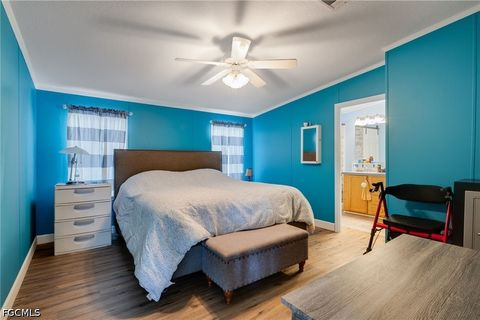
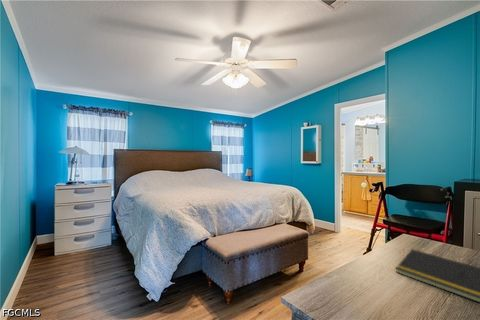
+ notepad (444, 272)
